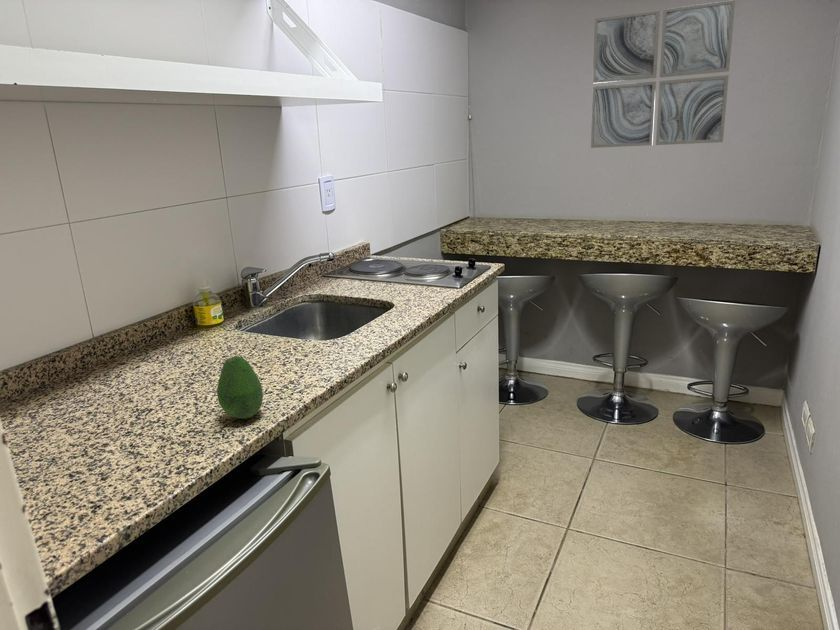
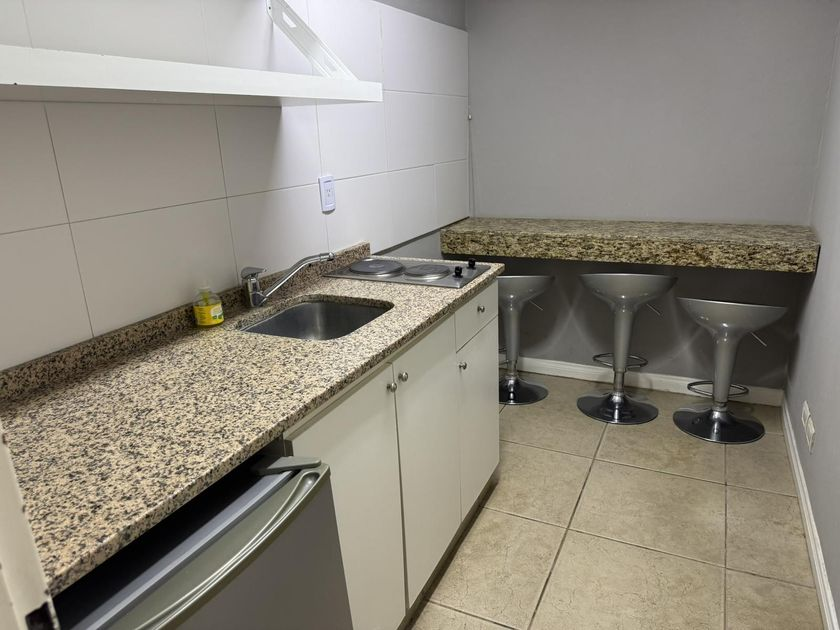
- wall art (659, 81)
- fruit (239, 388)
